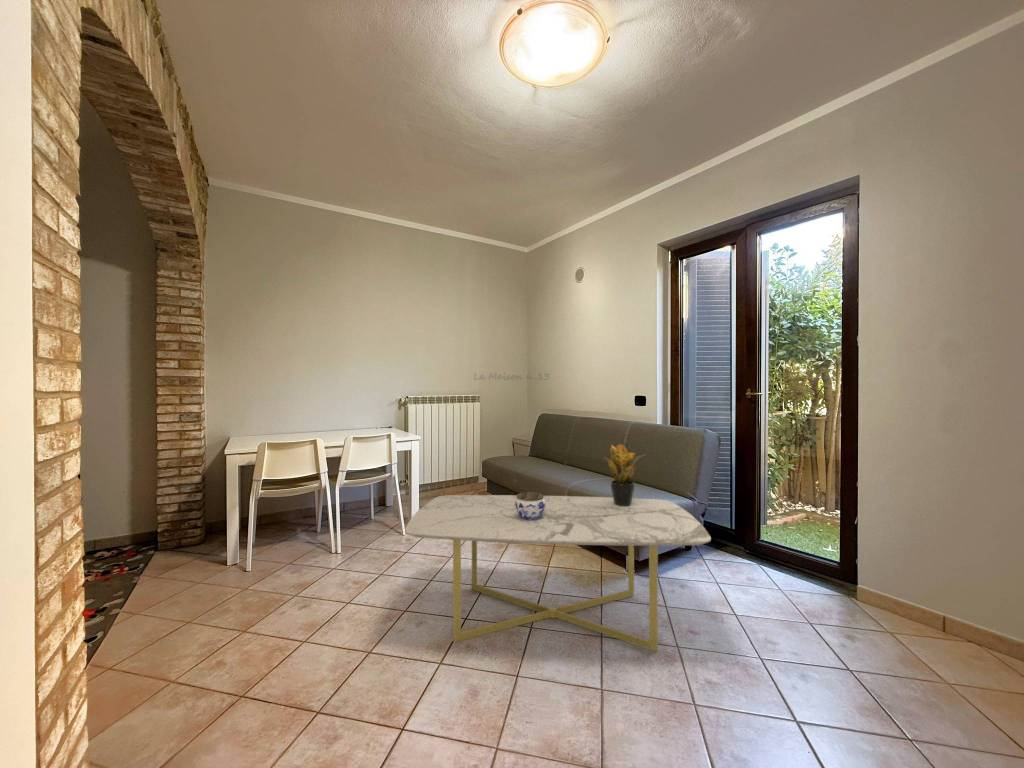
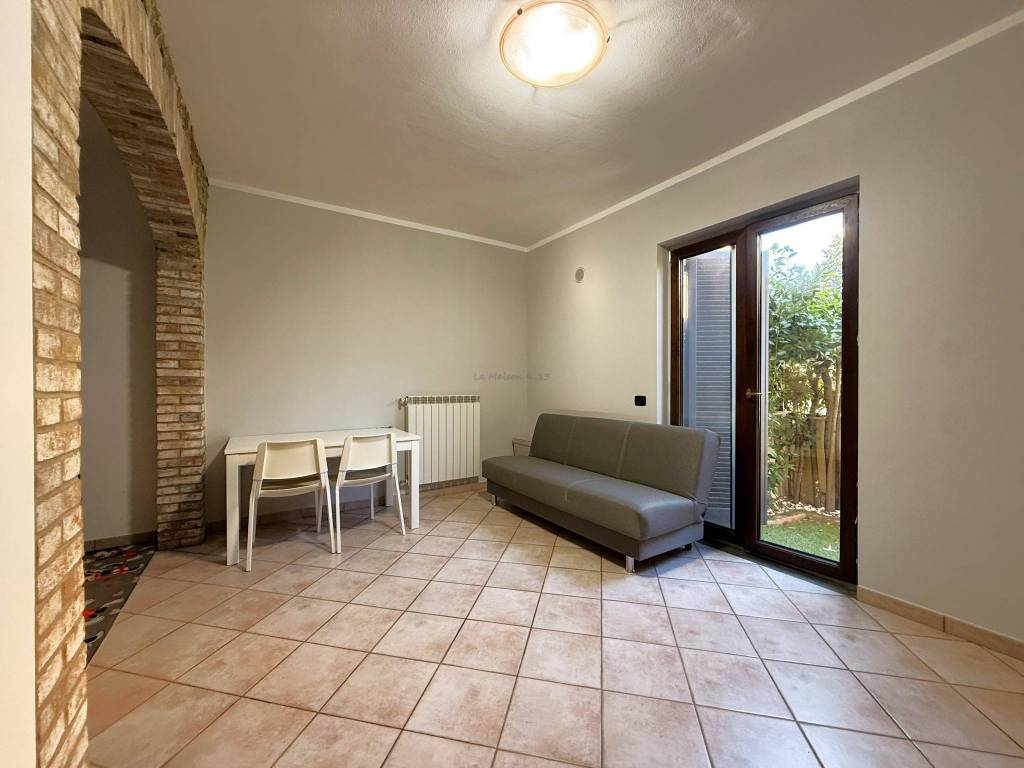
- jar (530, 505)
- potted plant (623, 471)
- coffee table (552, 543)
